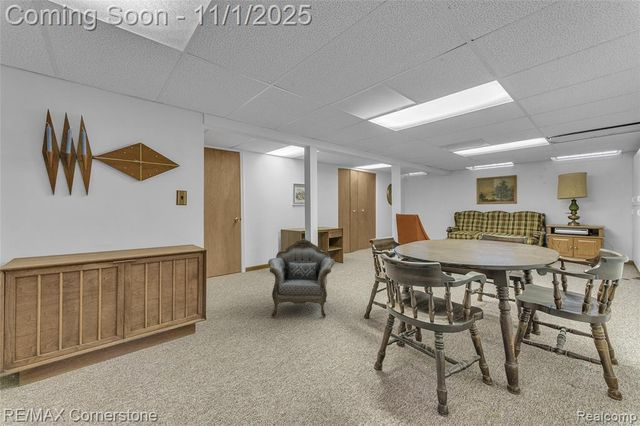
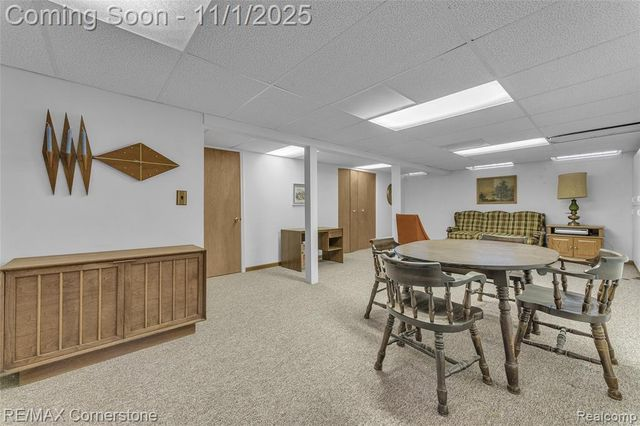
- armchair (301, 274)
